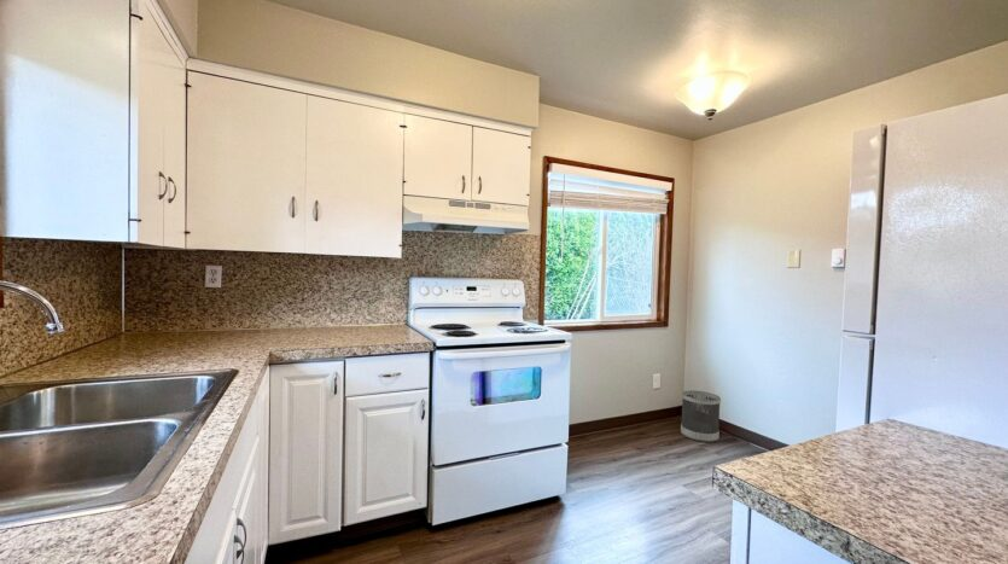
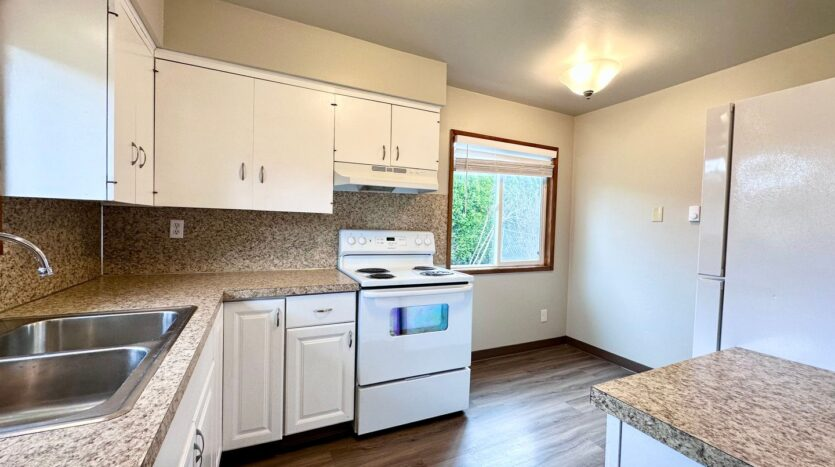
- wastebasket (700, 414)
